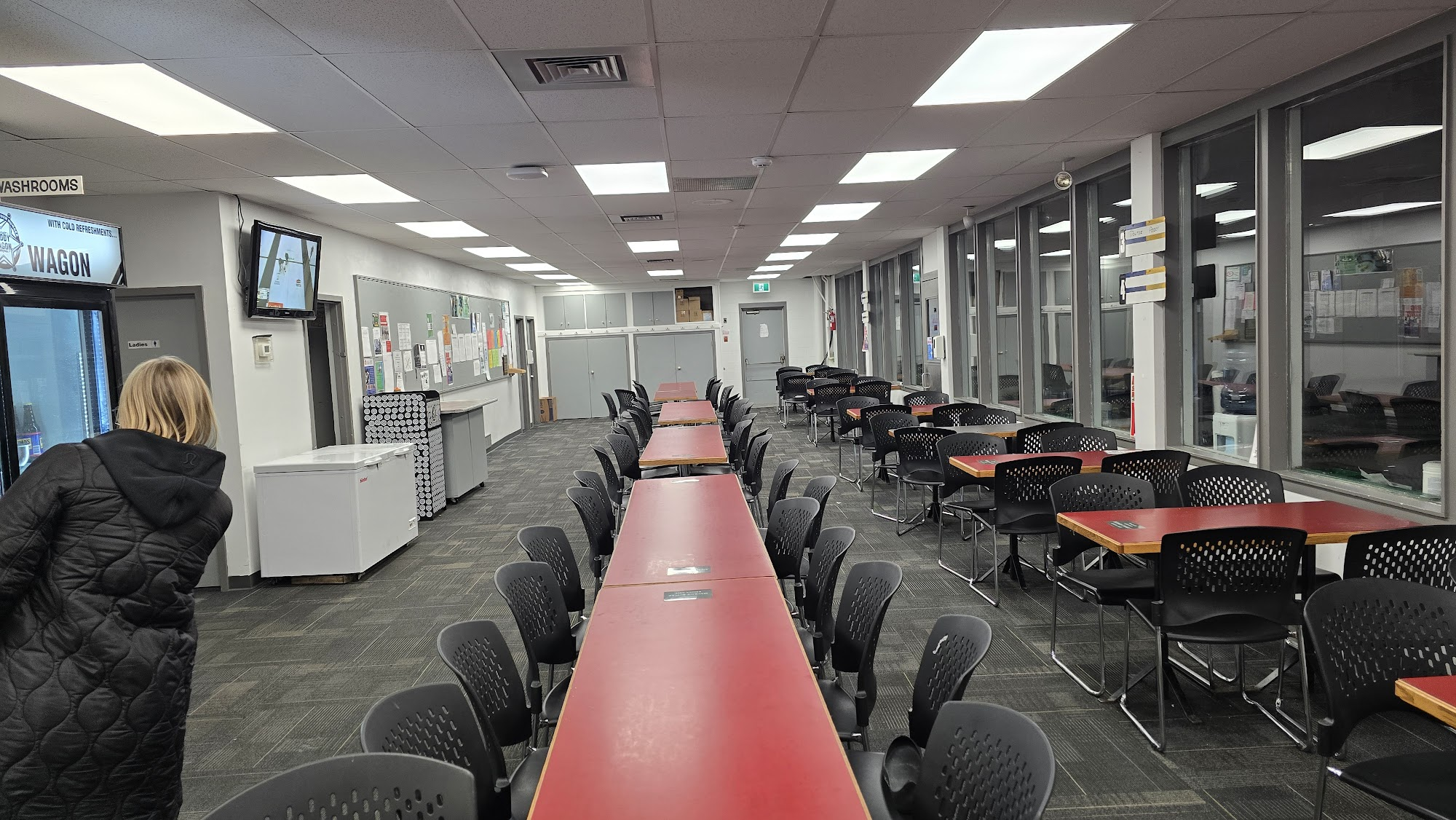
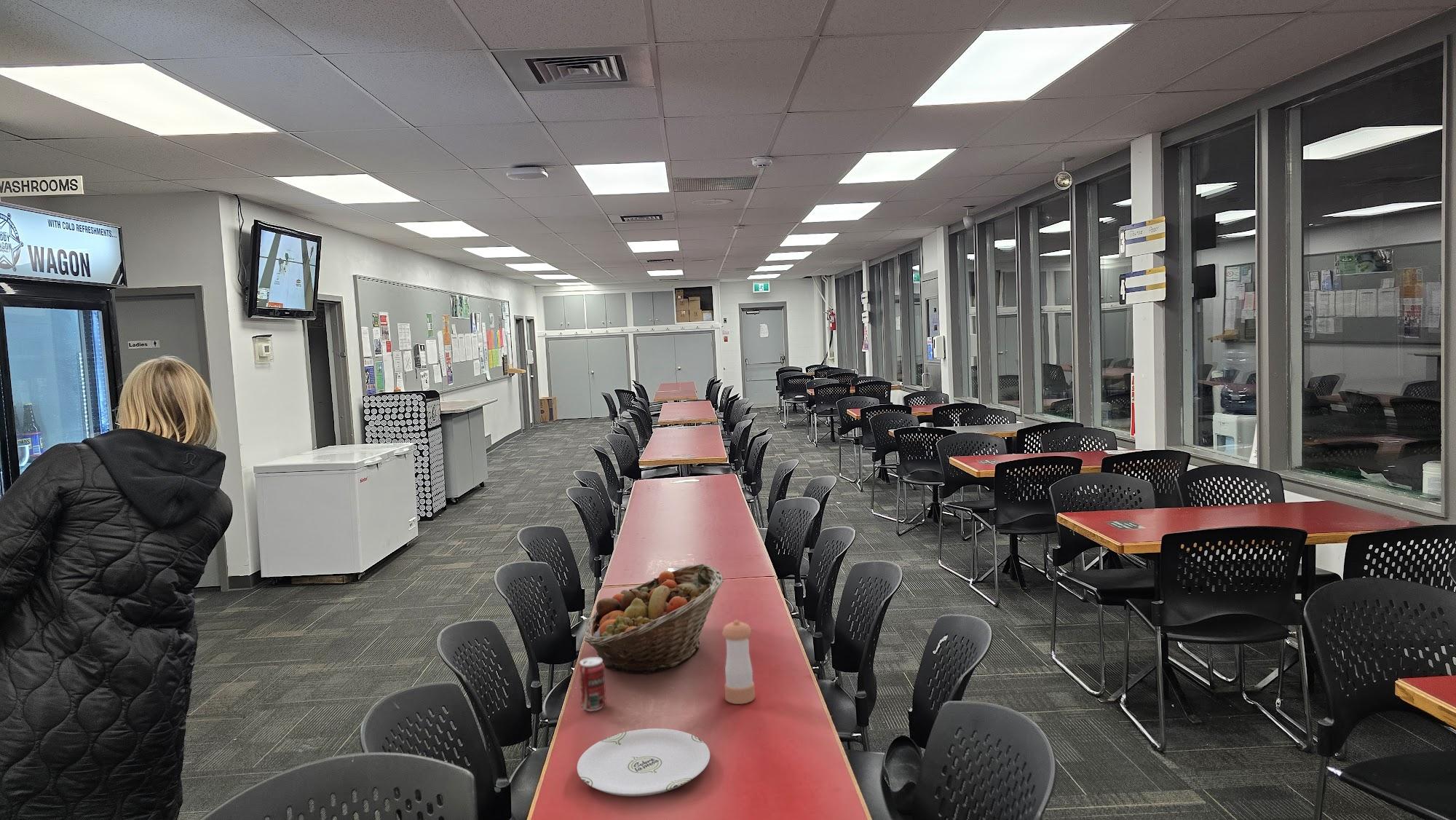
+ fruit basket (654, 614)
+ pepper shaker (738, 659)
+ plate (644, 763)
+ beverage can (592, 683)
